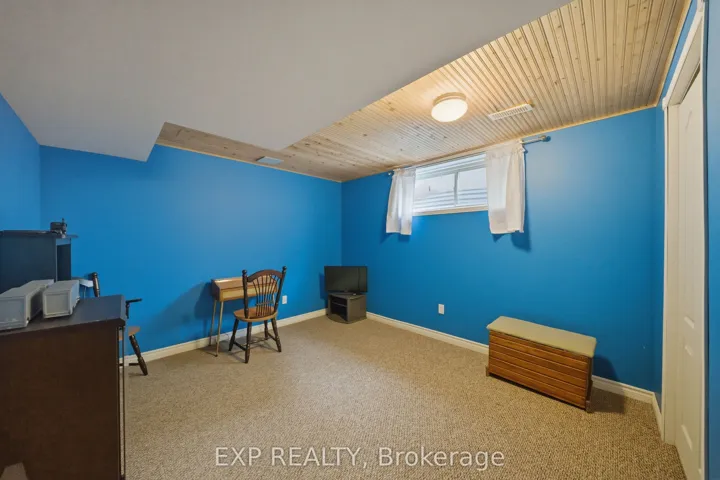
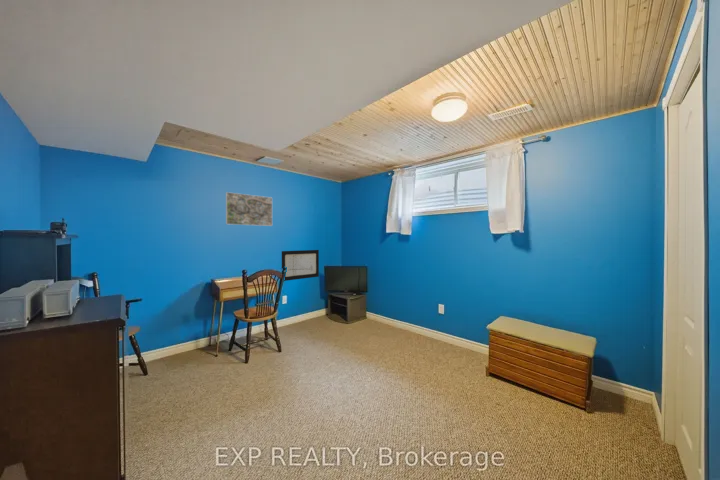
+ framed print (250, 210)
+ wall art (301, 264)
